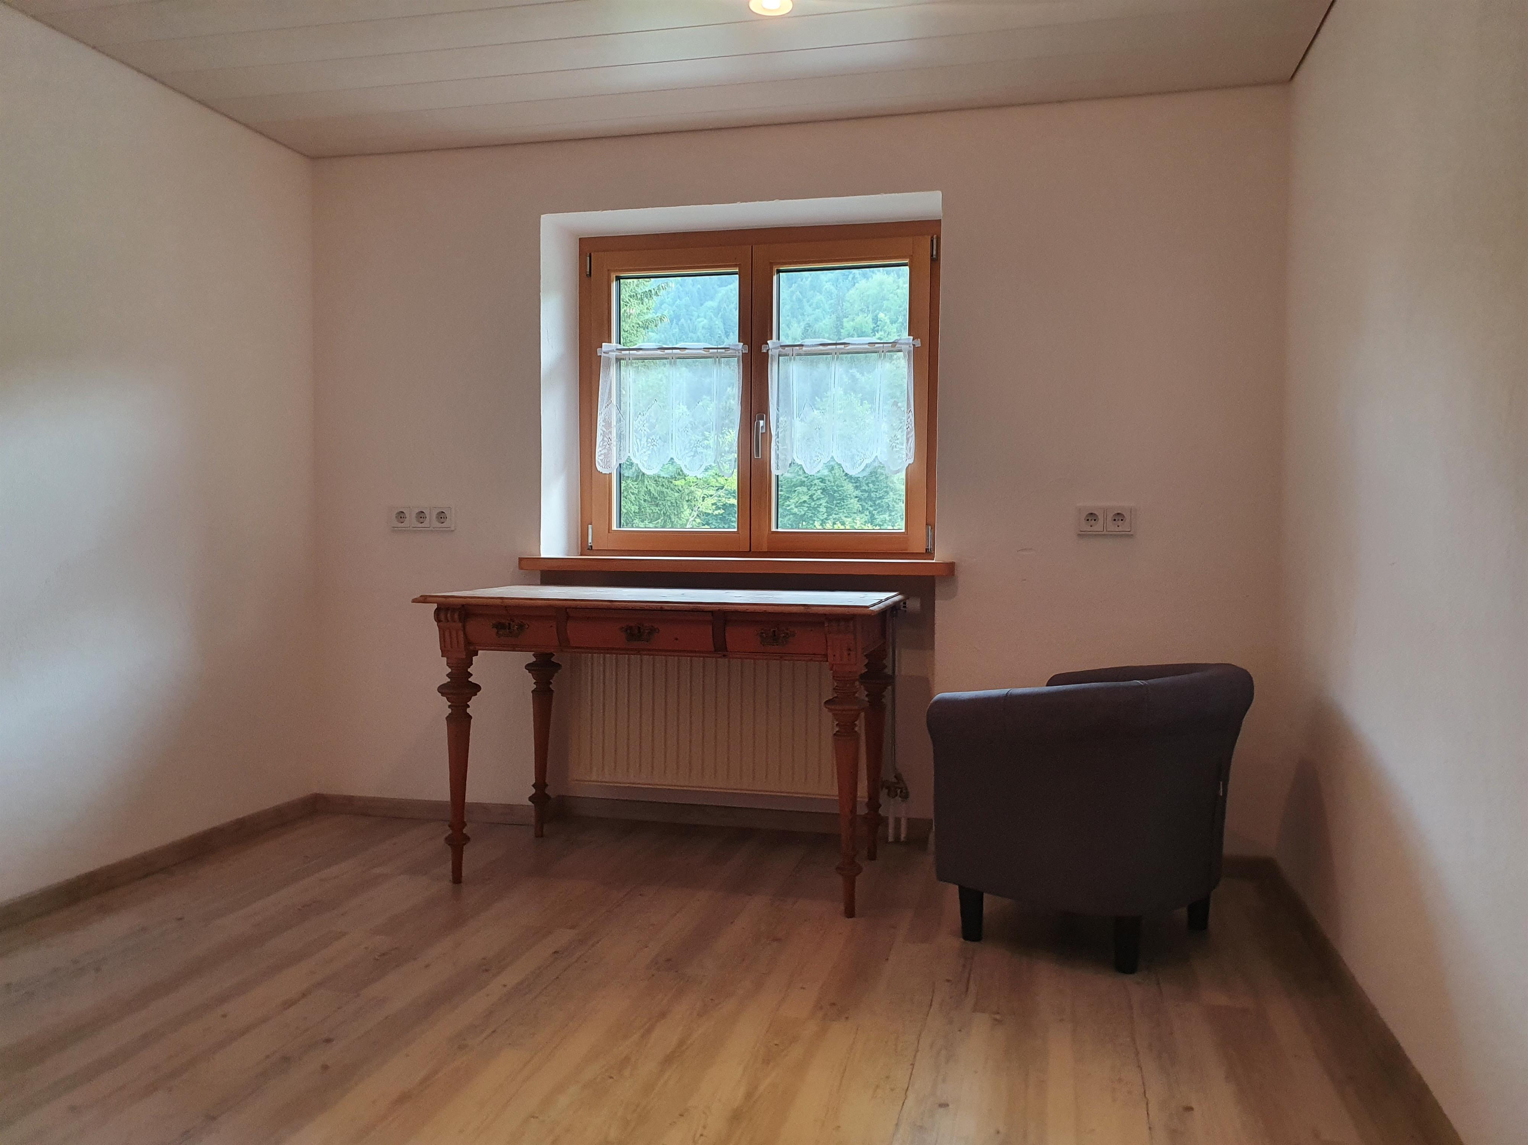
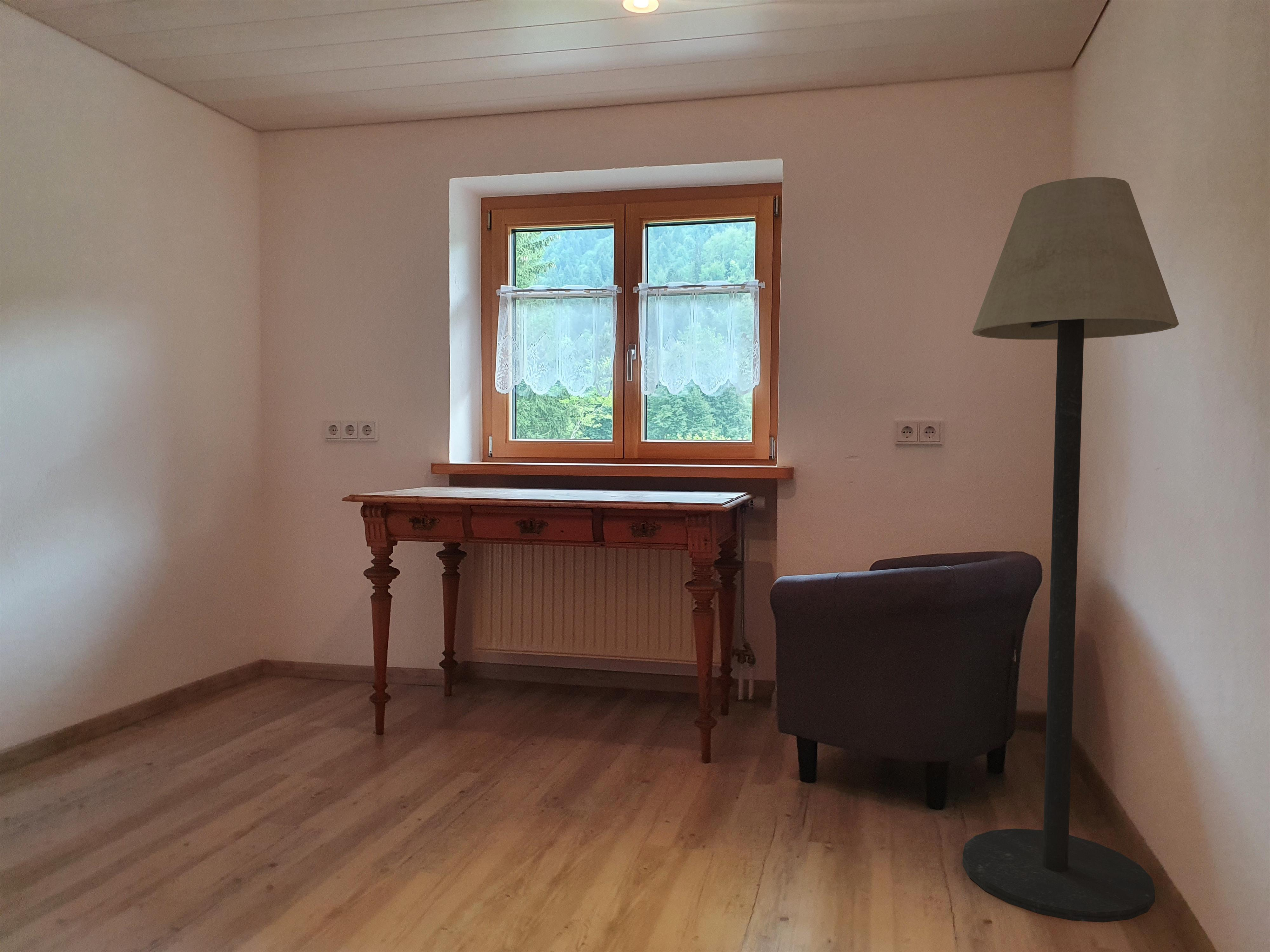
+ floor lamp (1065, 539)
